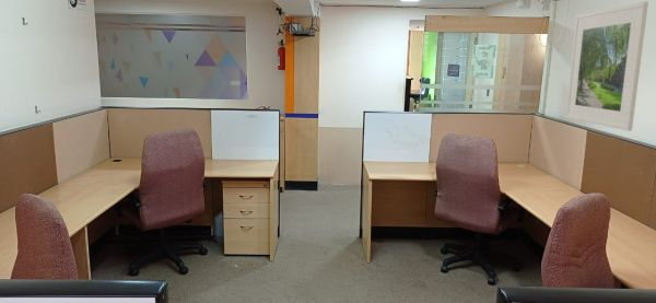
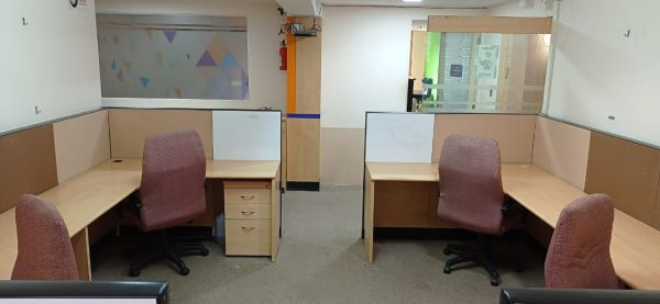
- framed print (600, 67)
